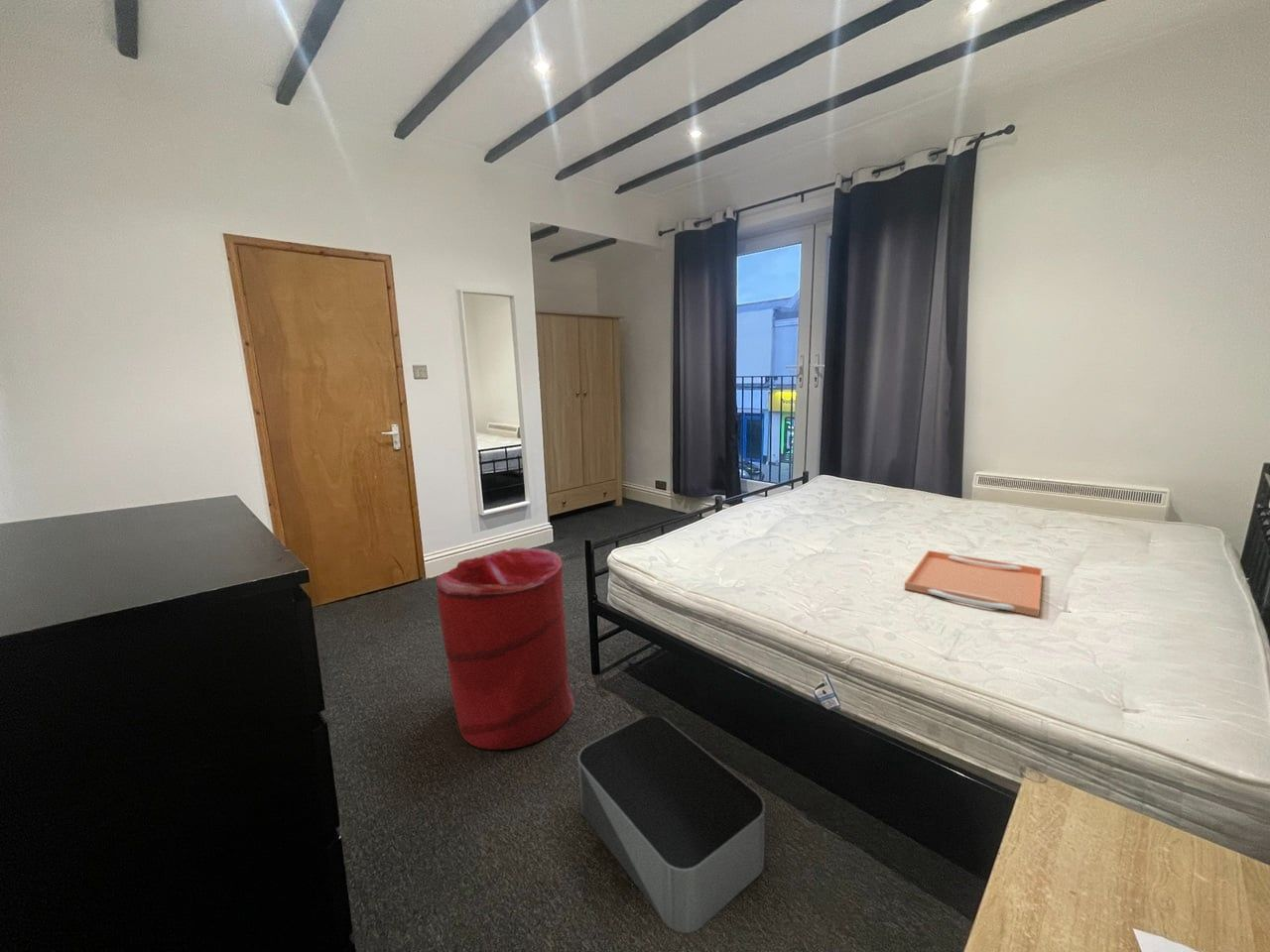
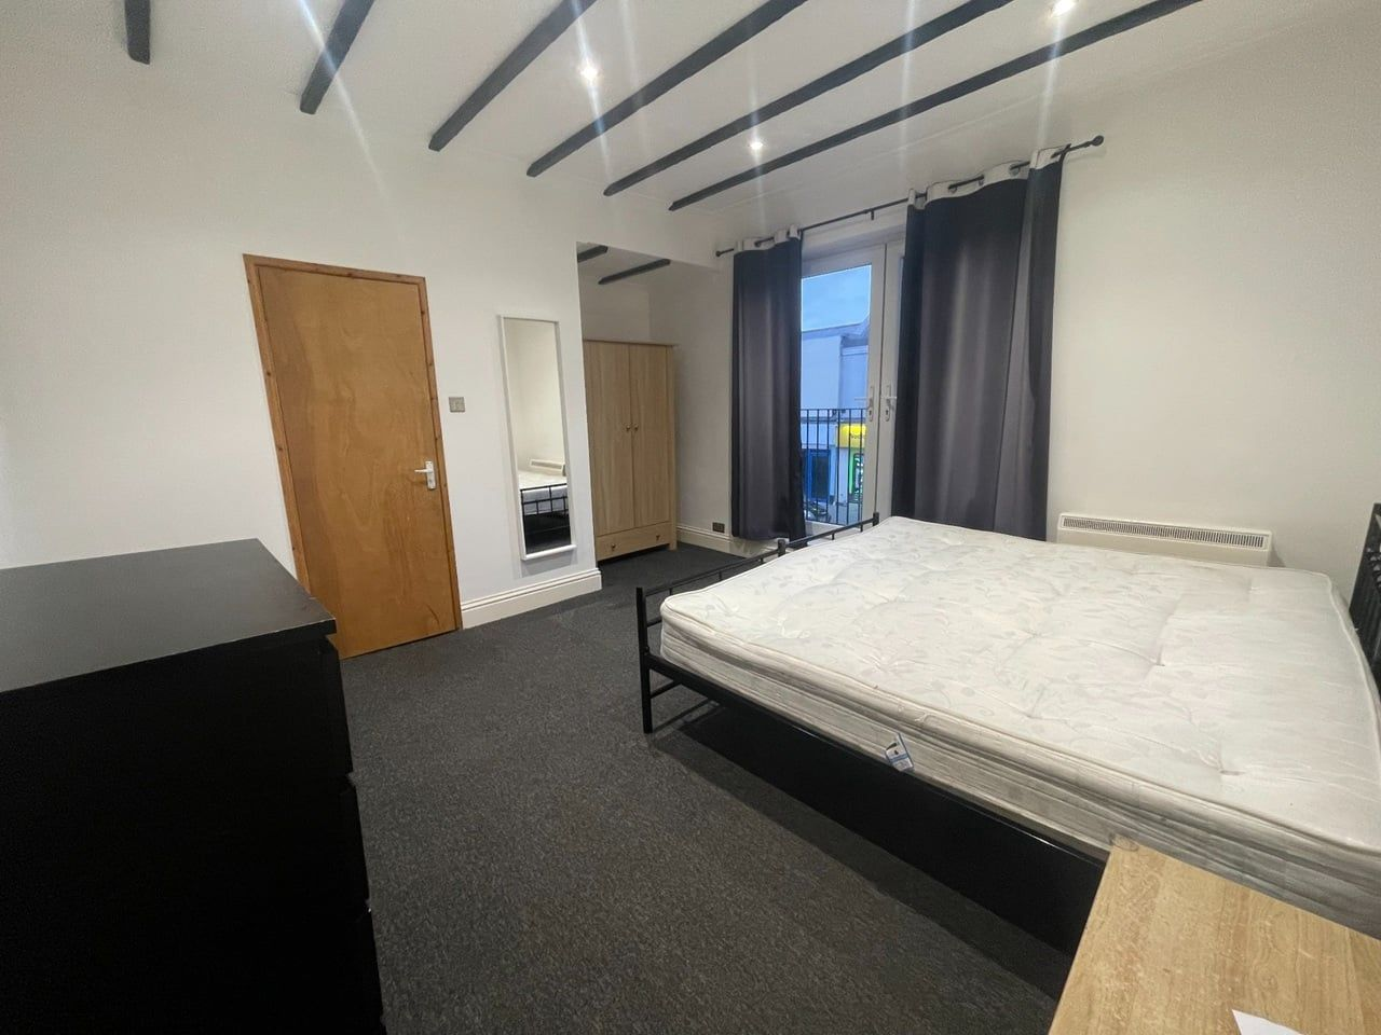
- storage bin (665, 803)
- laundry hamper (506, 638)
- serving tray (974, 578)
